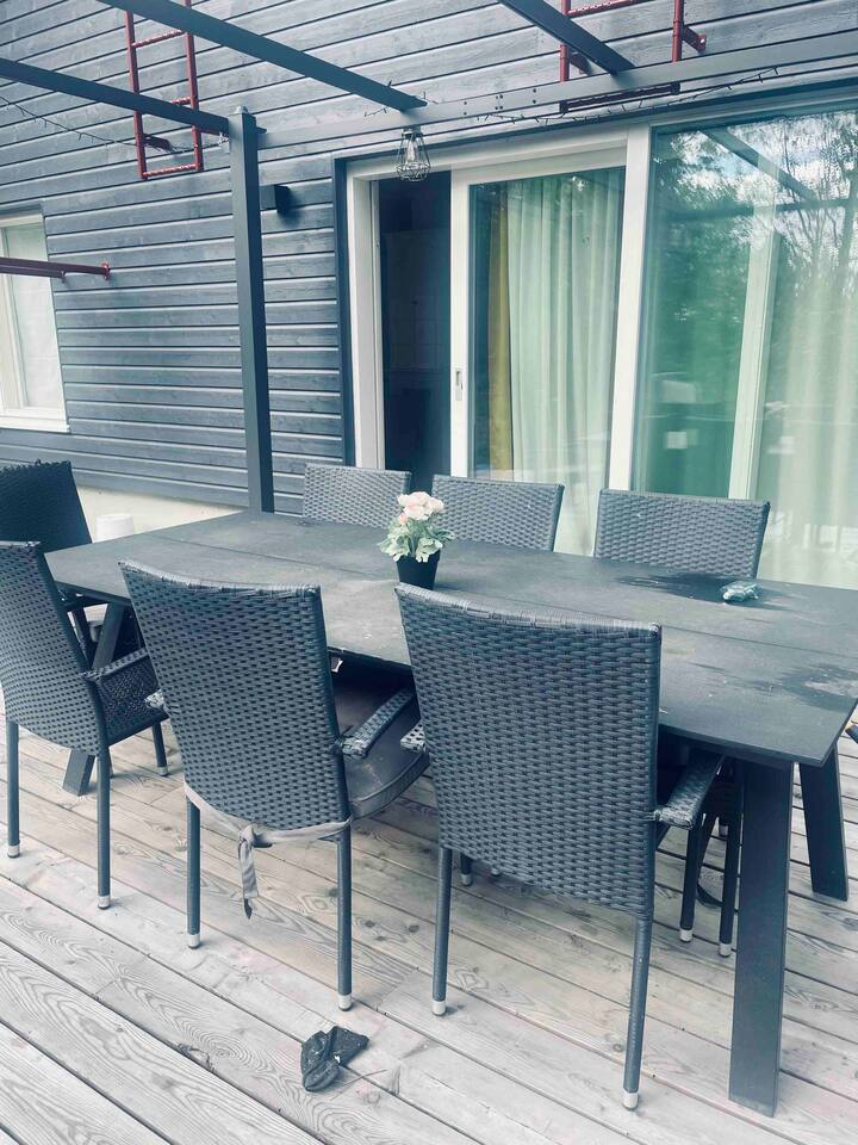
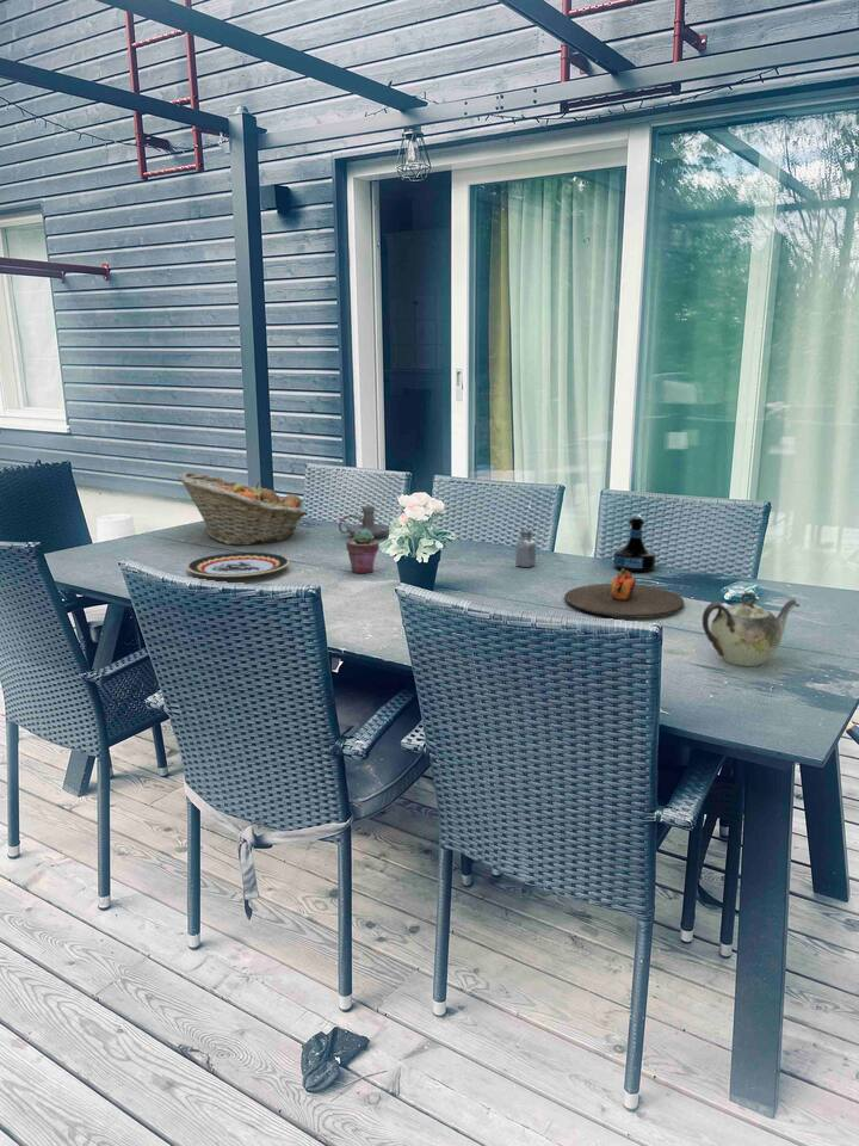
+ plate (239, 567)
+ candle holder (364, 522)
+ potted succulent (363, 549)
+ fruit basket (242, 504)
+ teapot (750, 626)
+ tequila bottle (635, 542)
+ saltshaker (525, 547)
+ plate (624, 585)
